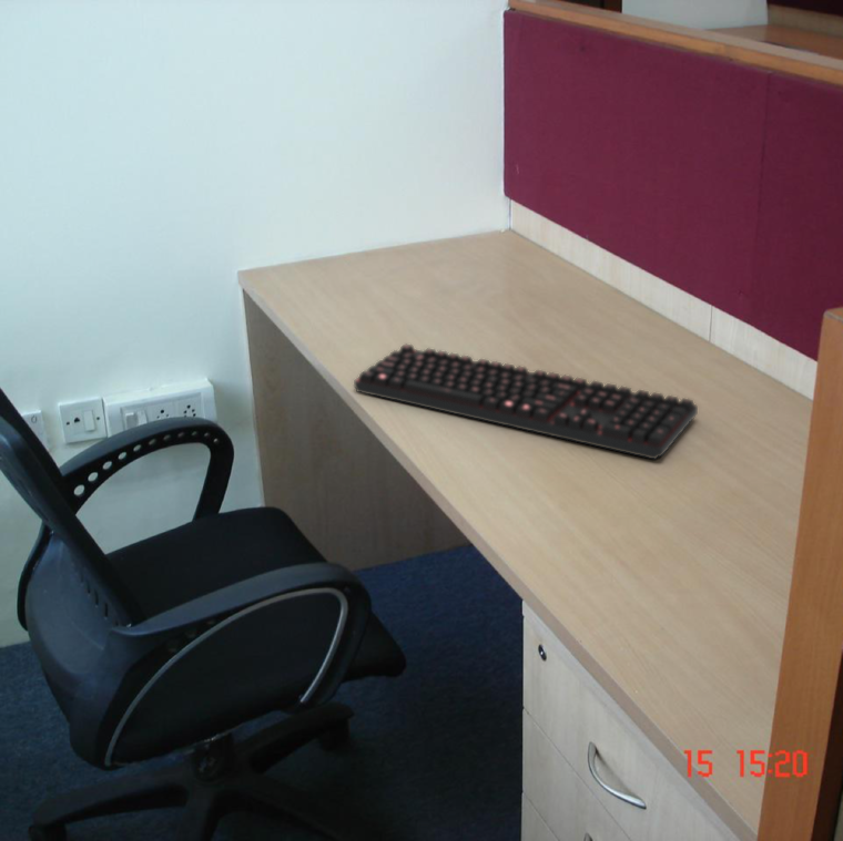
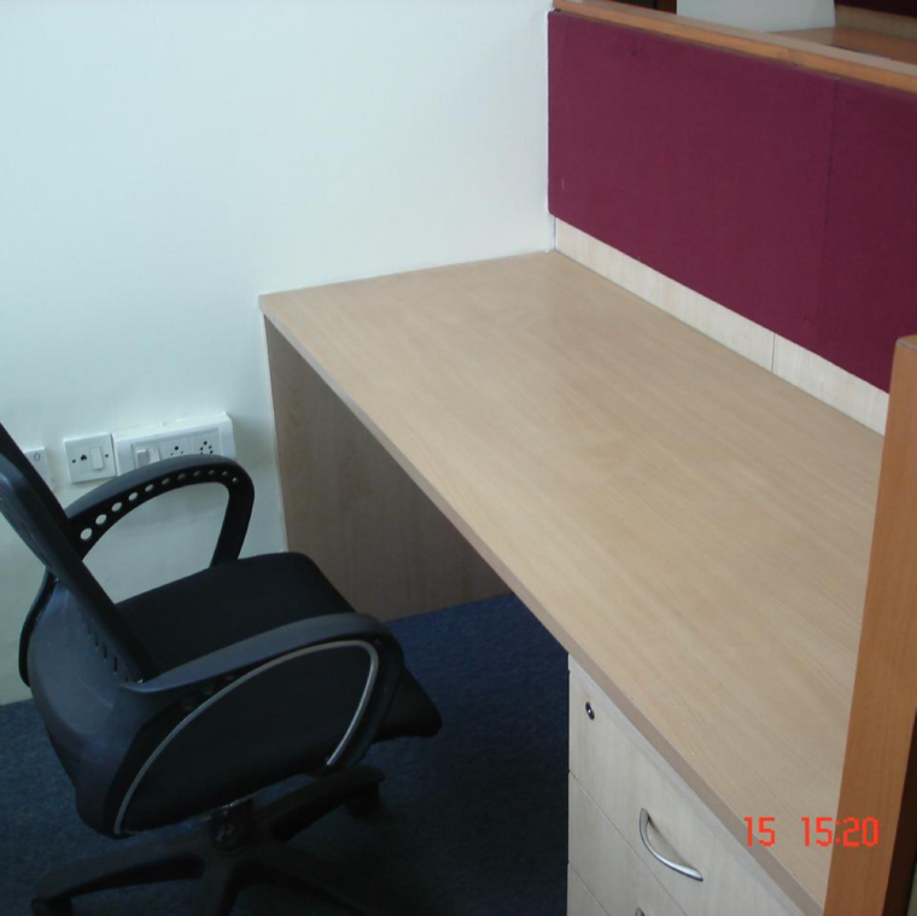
- keyboard (518, 394)
